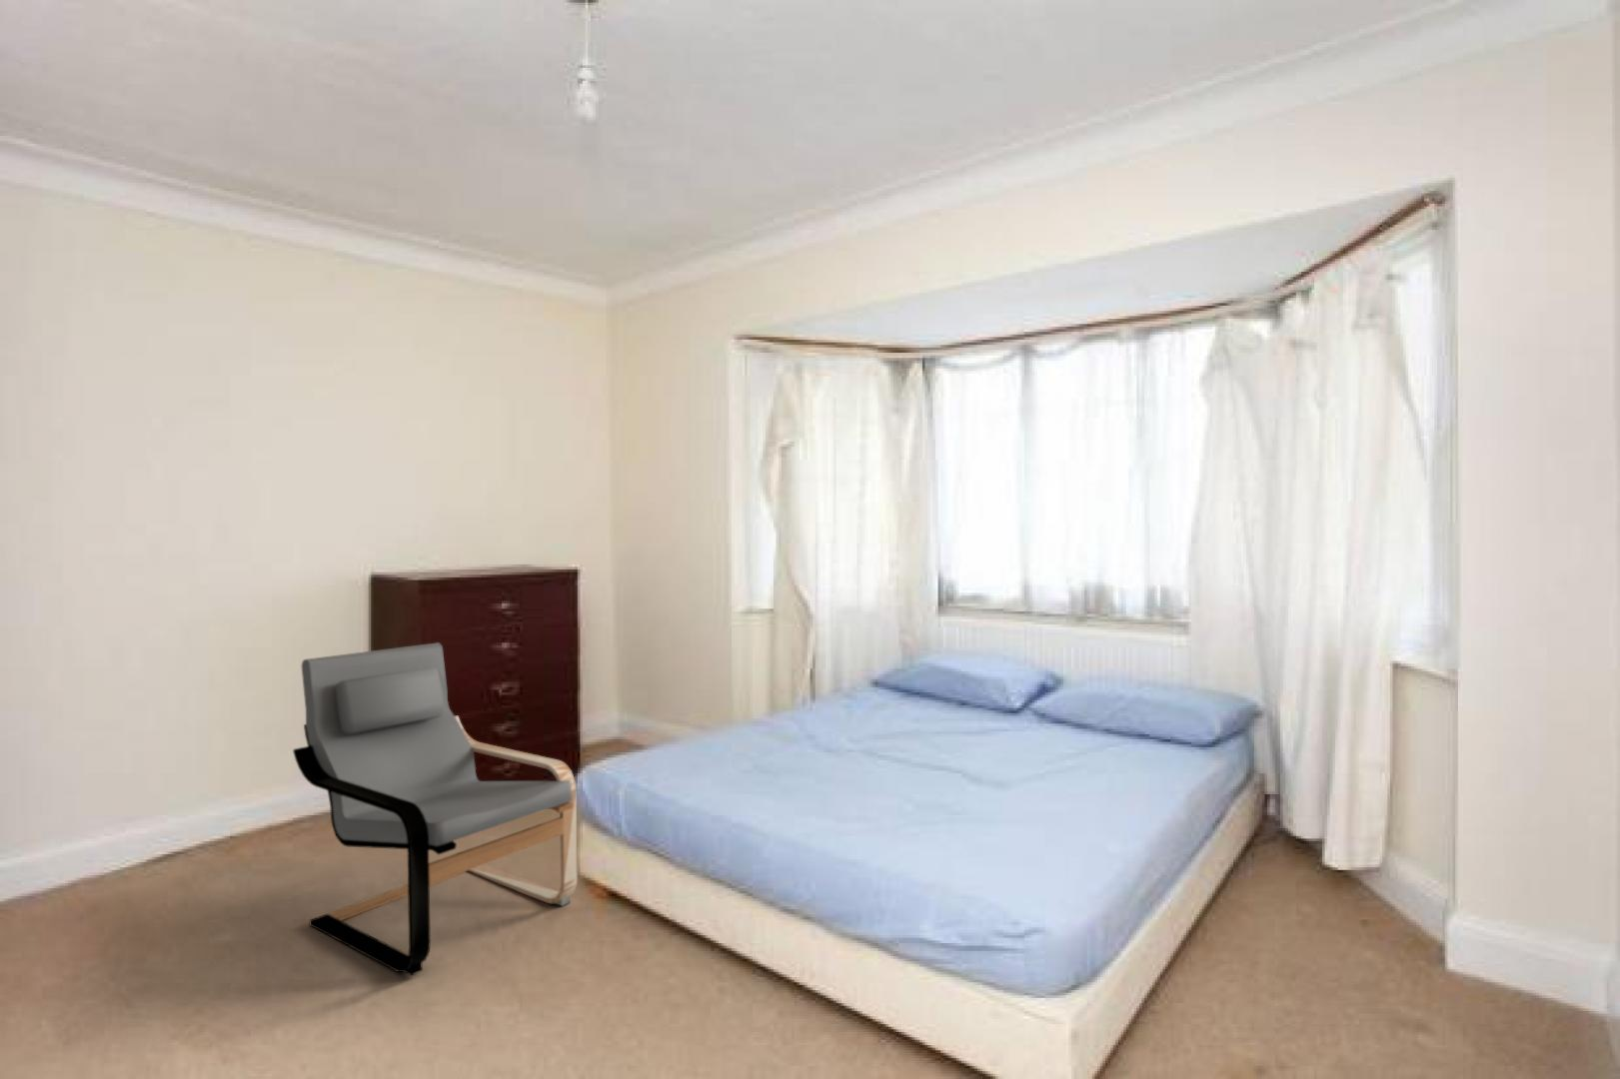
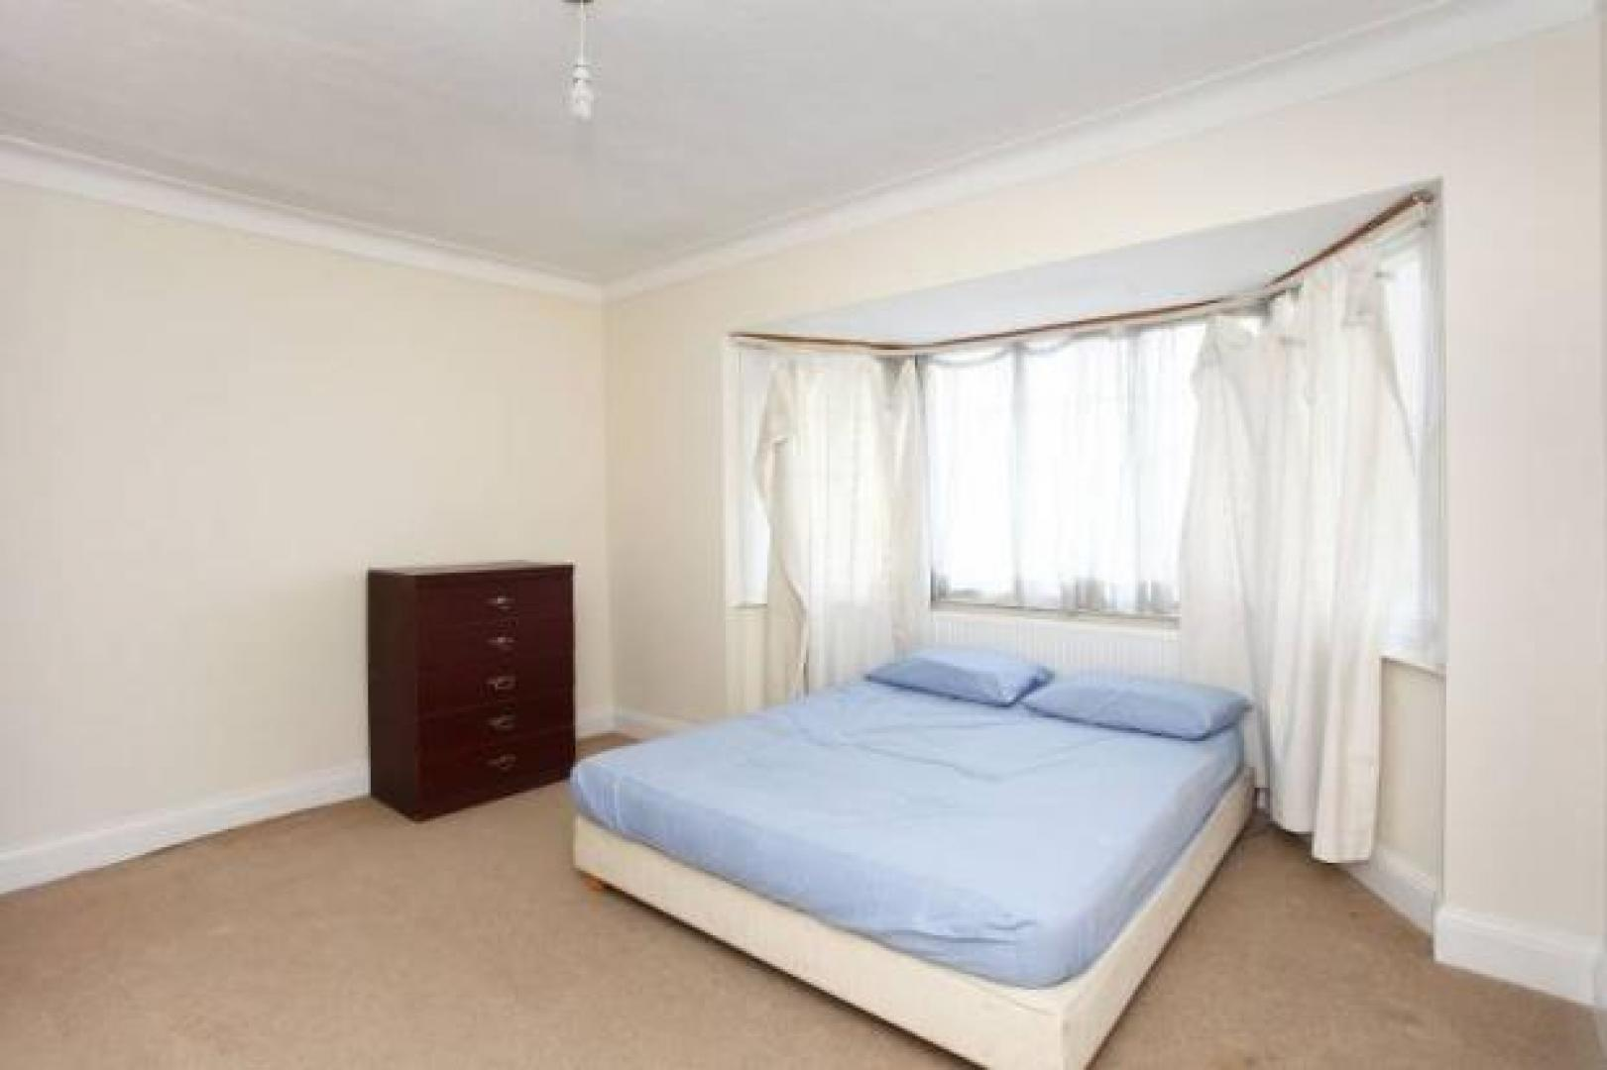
- armchair (437, 784)
